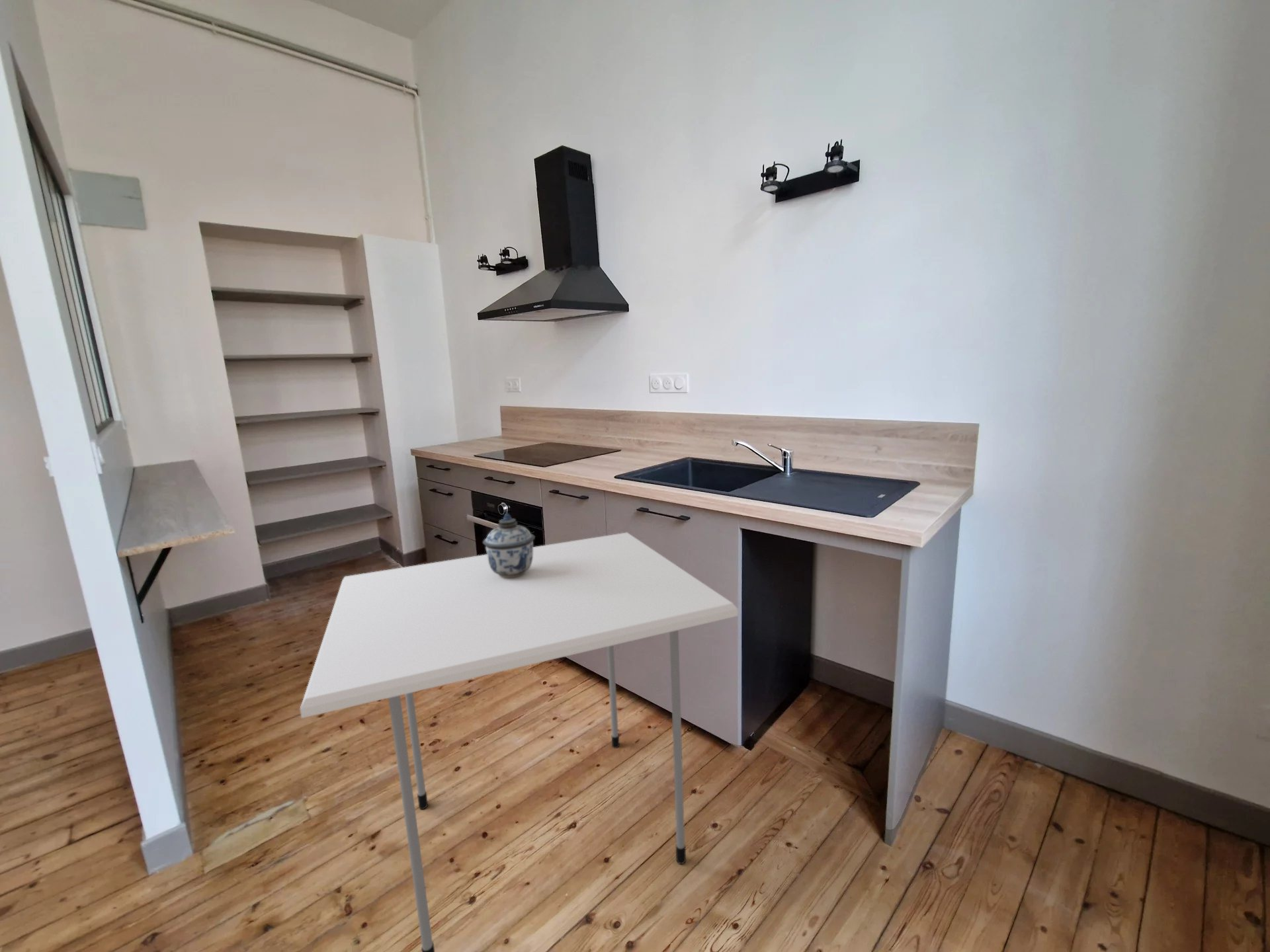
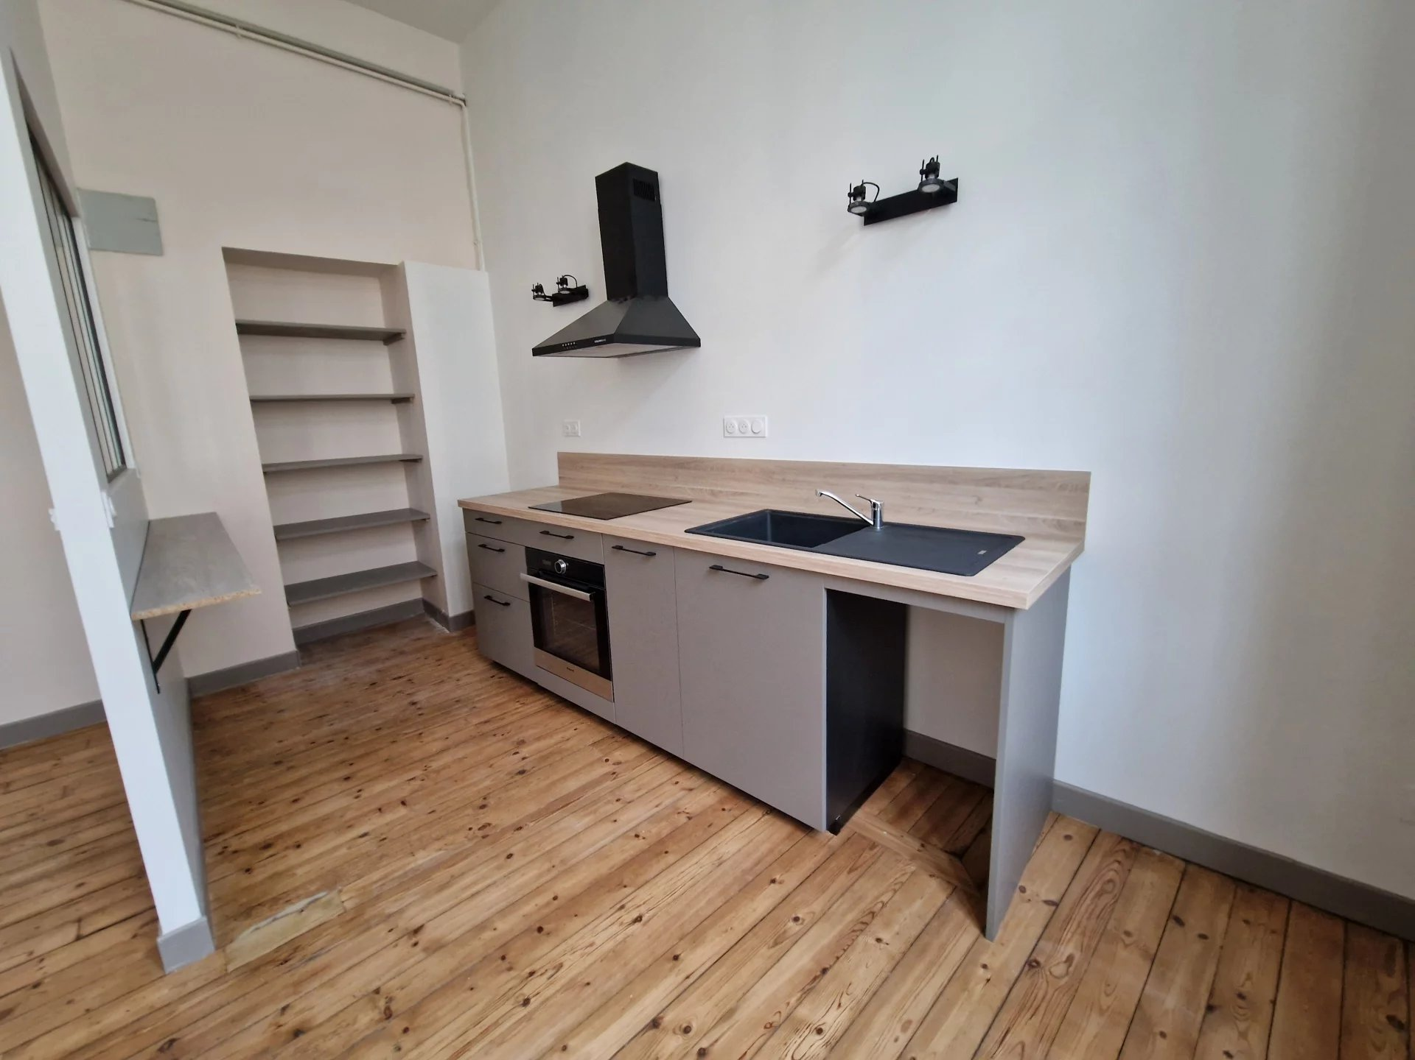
- lidded jar (509, 543)
- dining table (518, 667)
